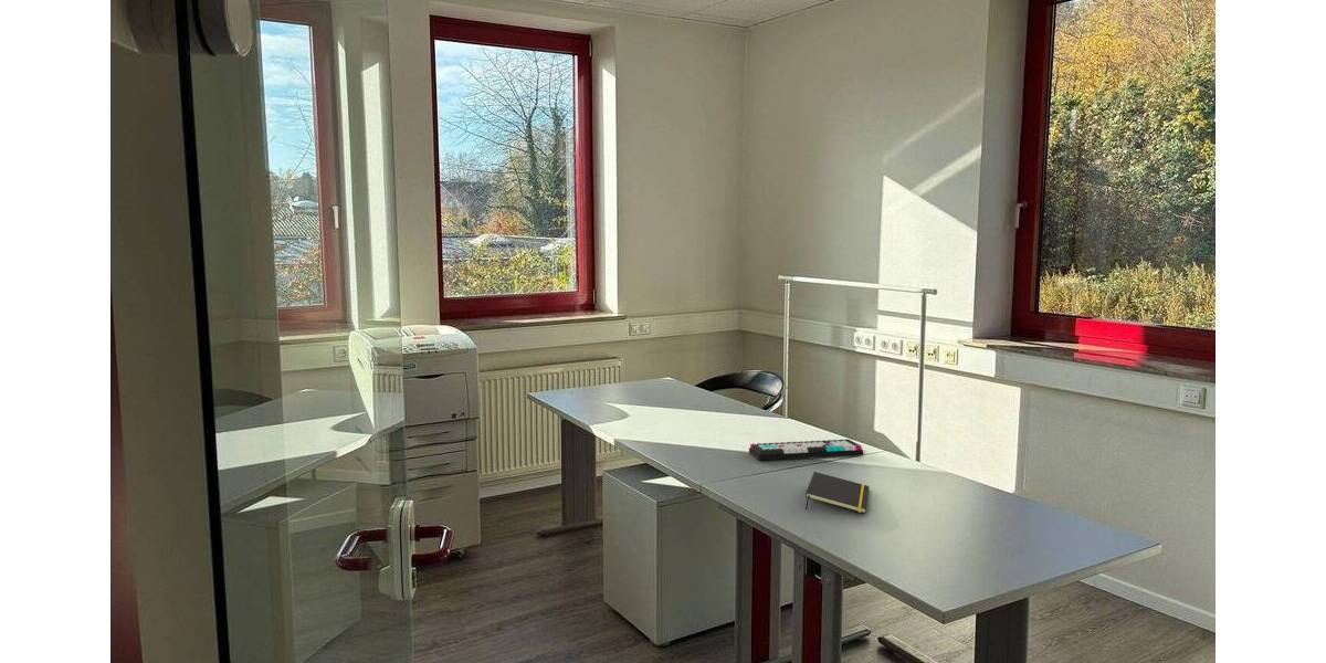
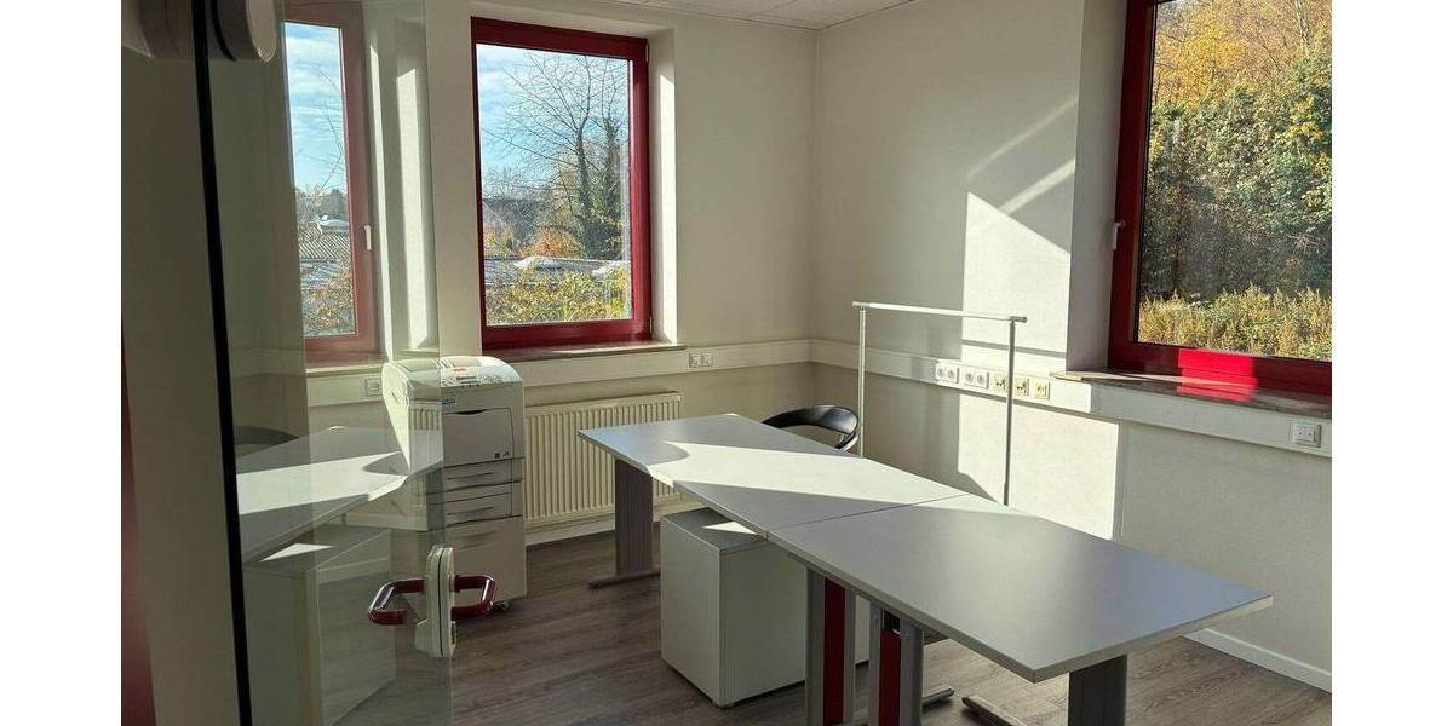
- keyboard (801, 446)
- notepad (838, 491)
